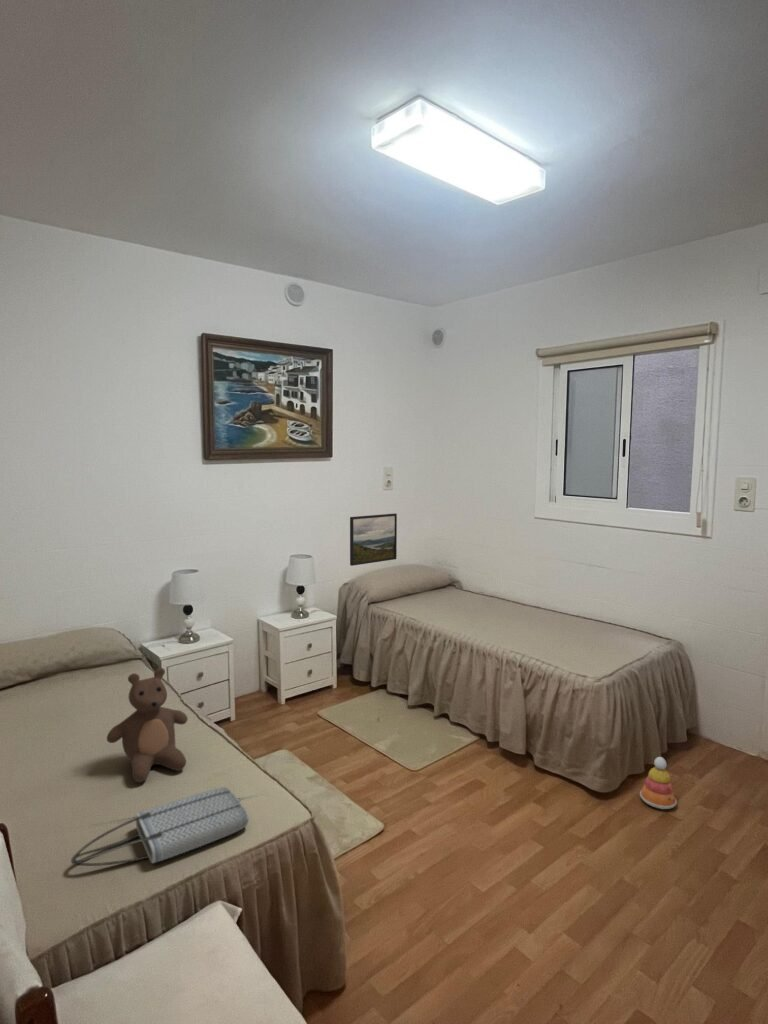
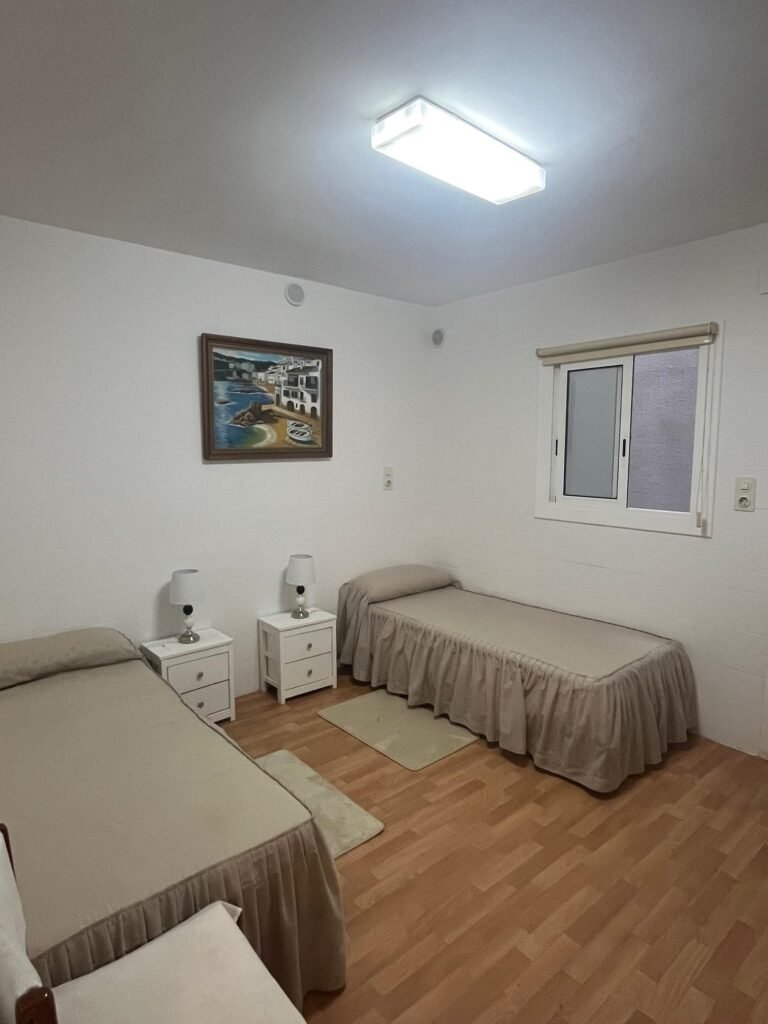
- teddy bear (152, 720)
- tote bag (162, 831)
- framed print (374, 538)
- stacking toy (658, 779)
